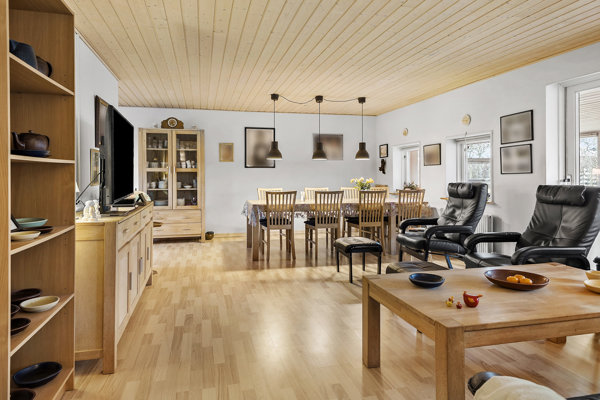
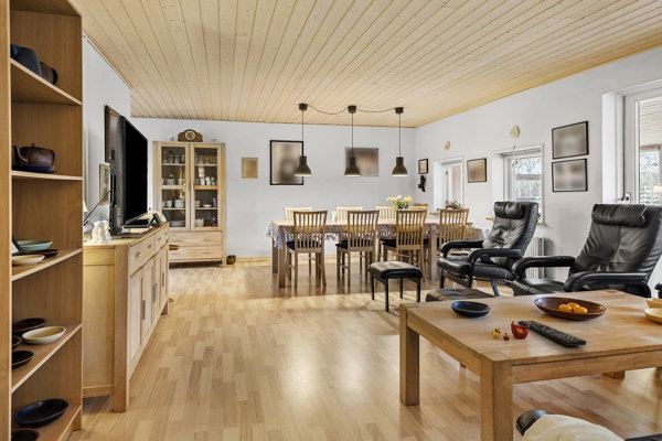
+ remote control (548, 331)
